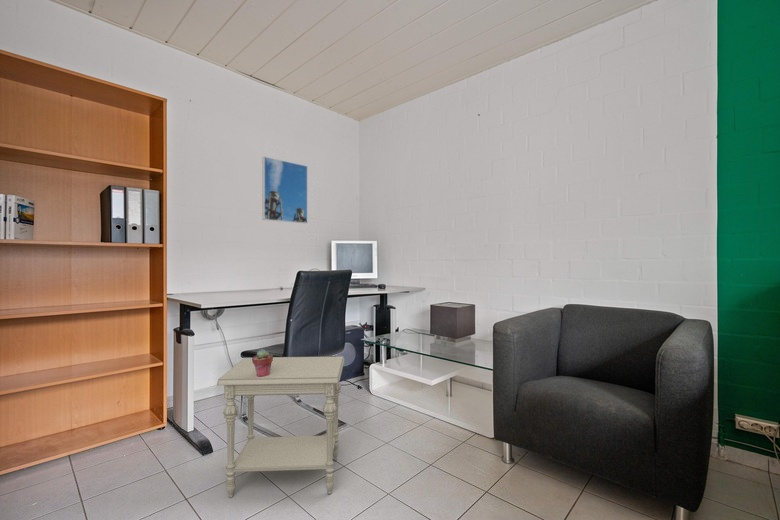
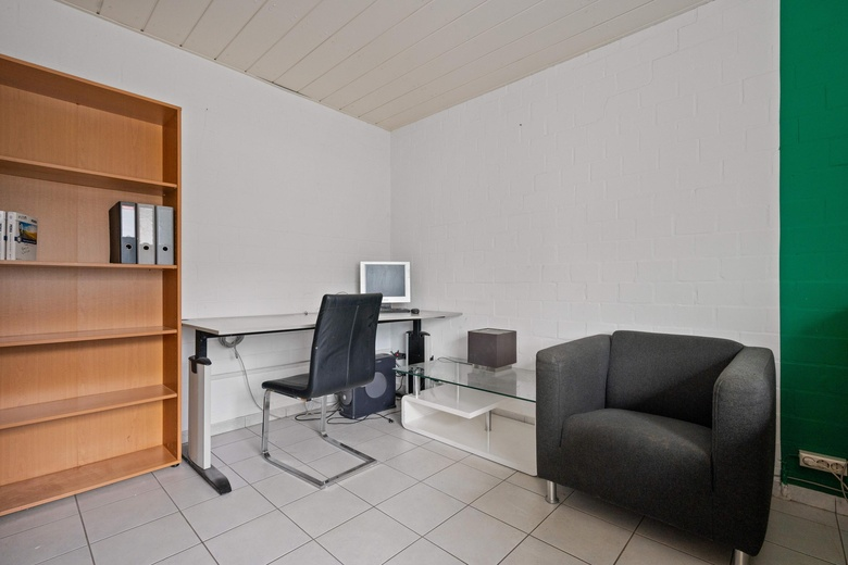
- potted succulent (262, 361)
- side table (292, 436)
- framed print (286, 191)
